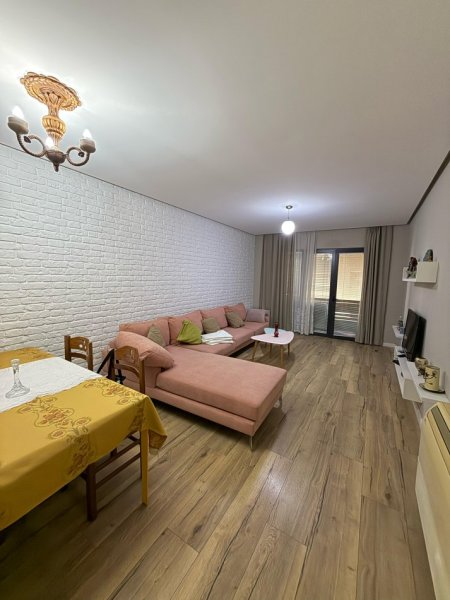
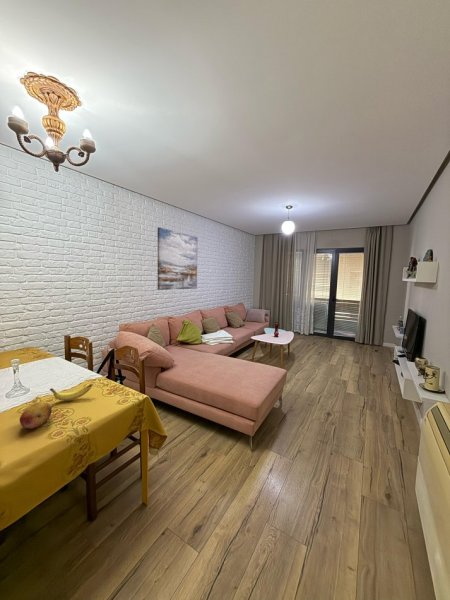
+ fruit (36, 413)
+ wall art (179, 261)
+ banana (72, 392)
